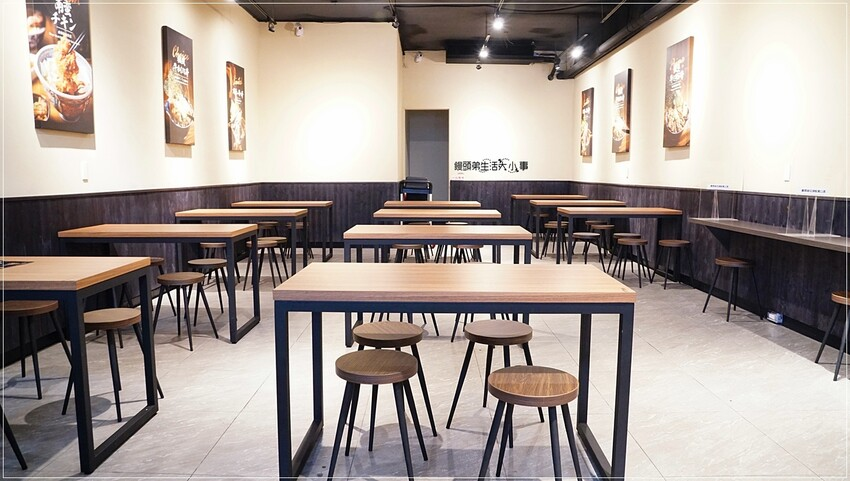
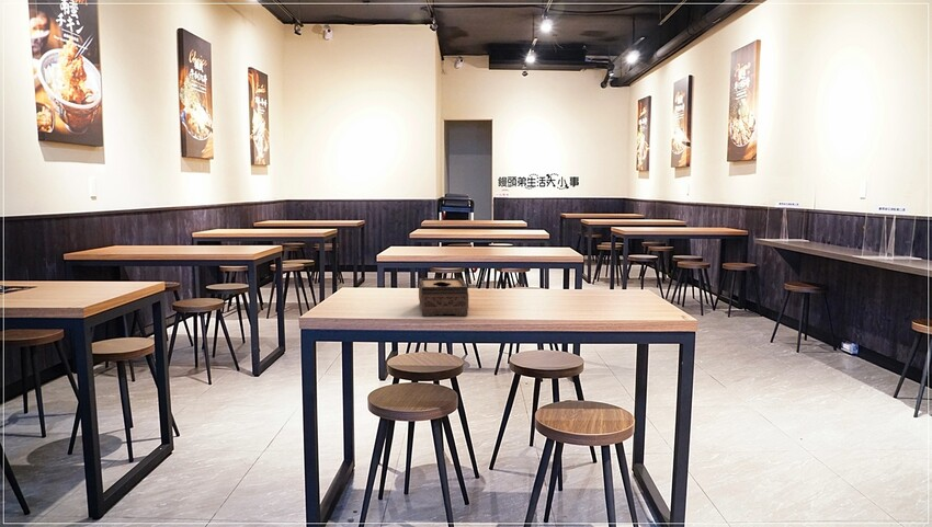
+ tissue box (442, 296)
